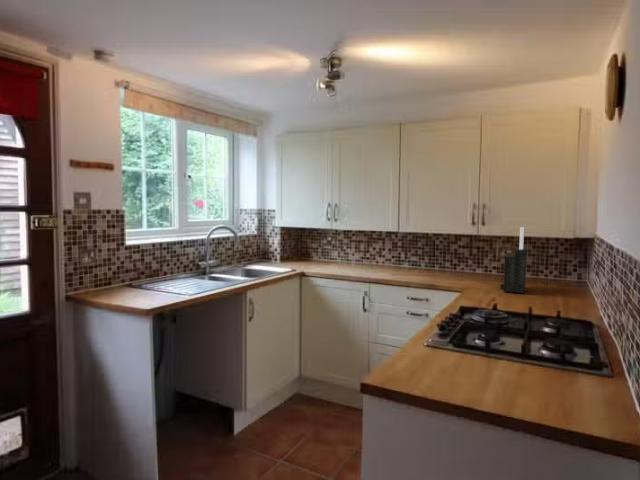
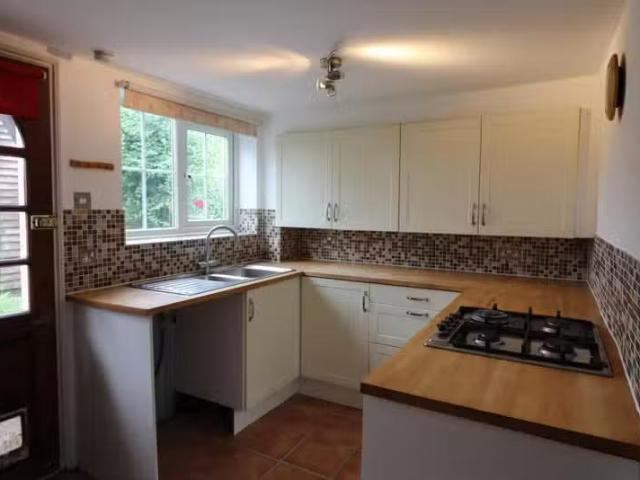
- knife block (513, 258)
